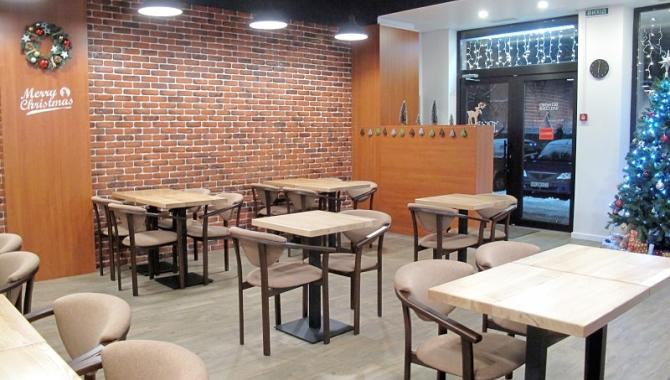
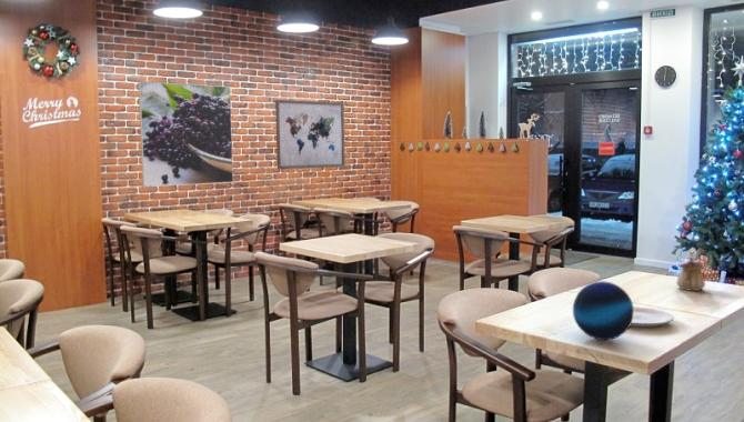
+ teapot (690, 272)
+ plate (635, 316)
+ decorative orb (602, 310)
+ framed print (188, 134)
+ wall art (311, 134)
